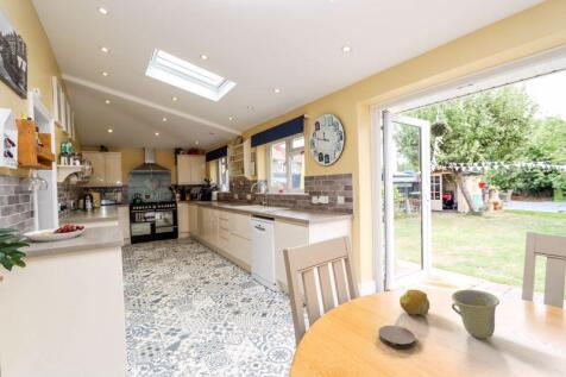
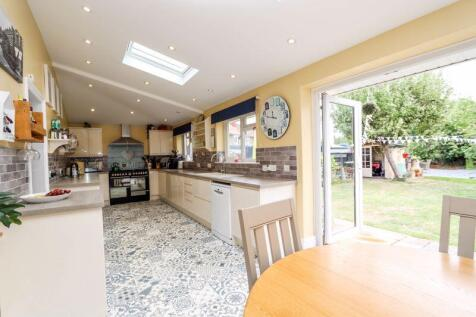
- fruit (414, 301)
- cup (474, 314)
- coaster (396, 335)
